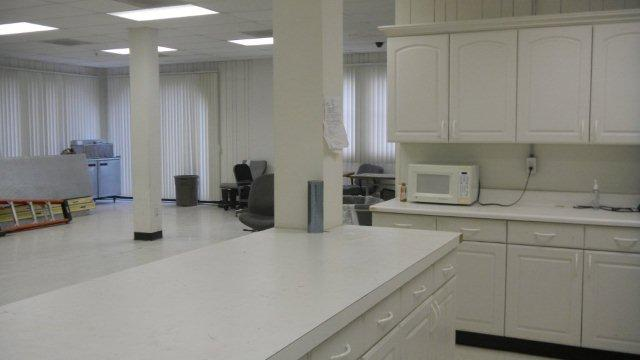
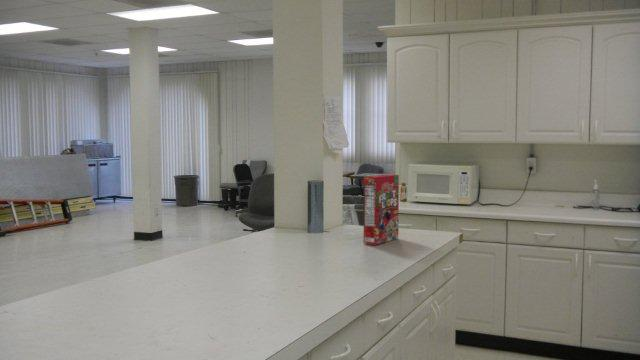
+ cereal box (381, 208)
